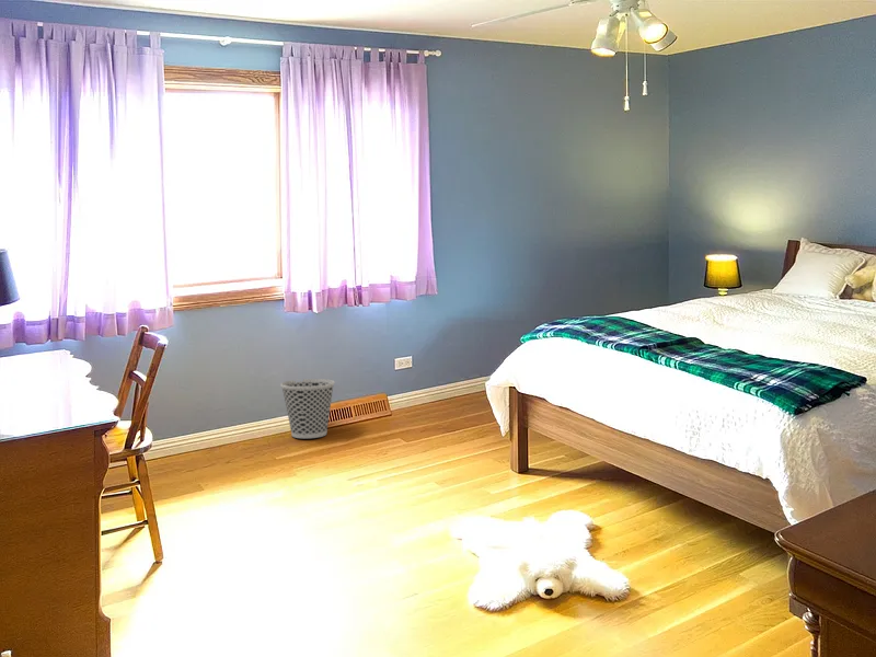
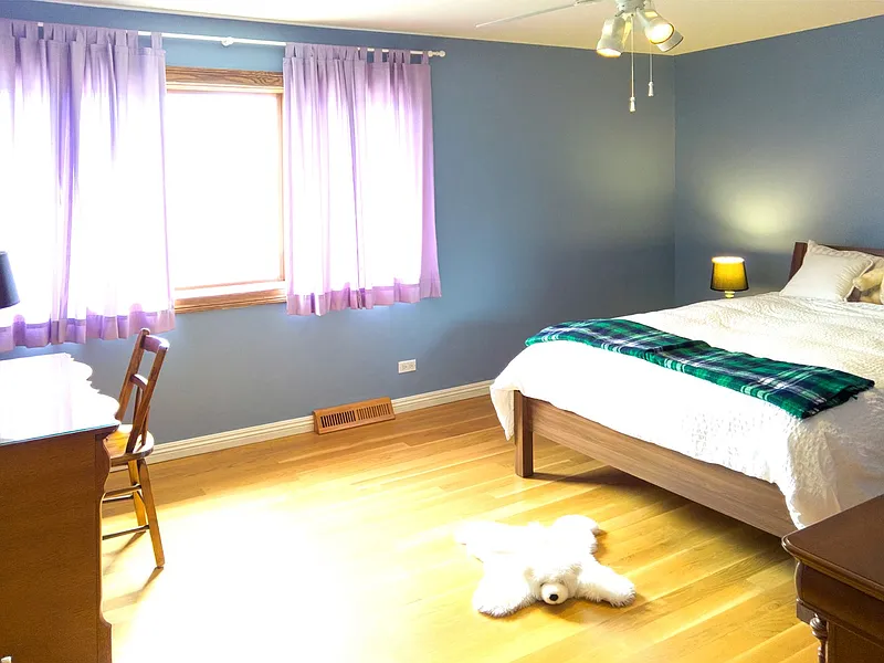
- wastebasket (308, 408)
